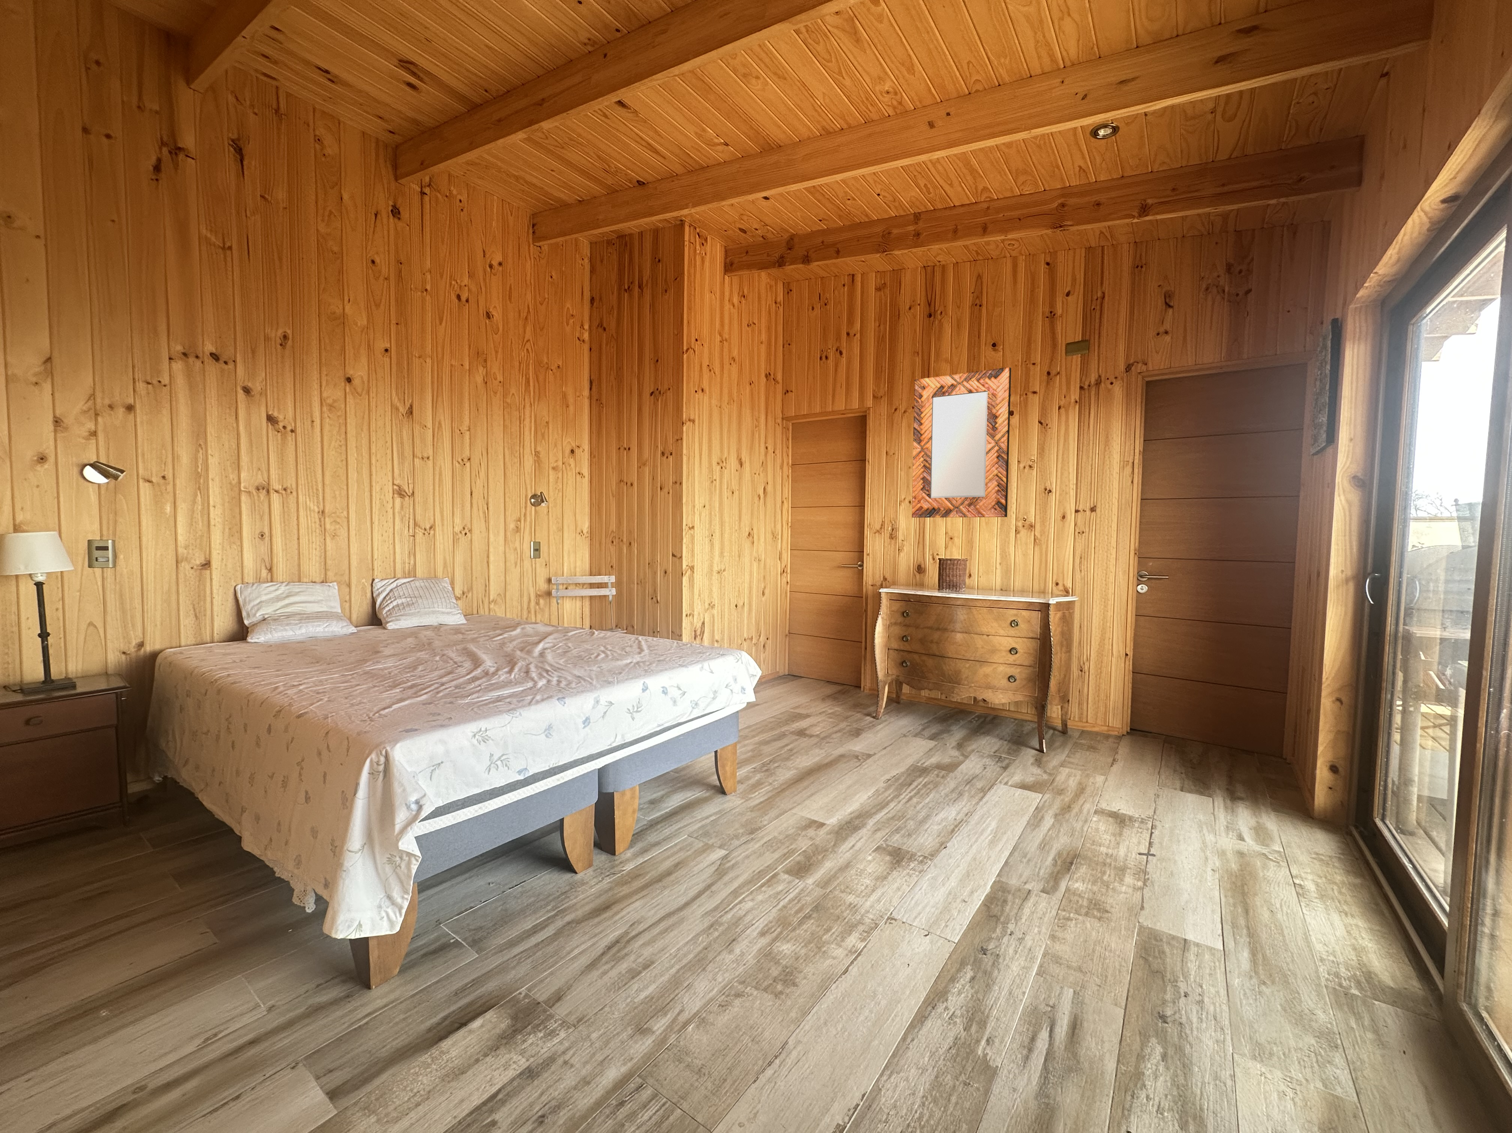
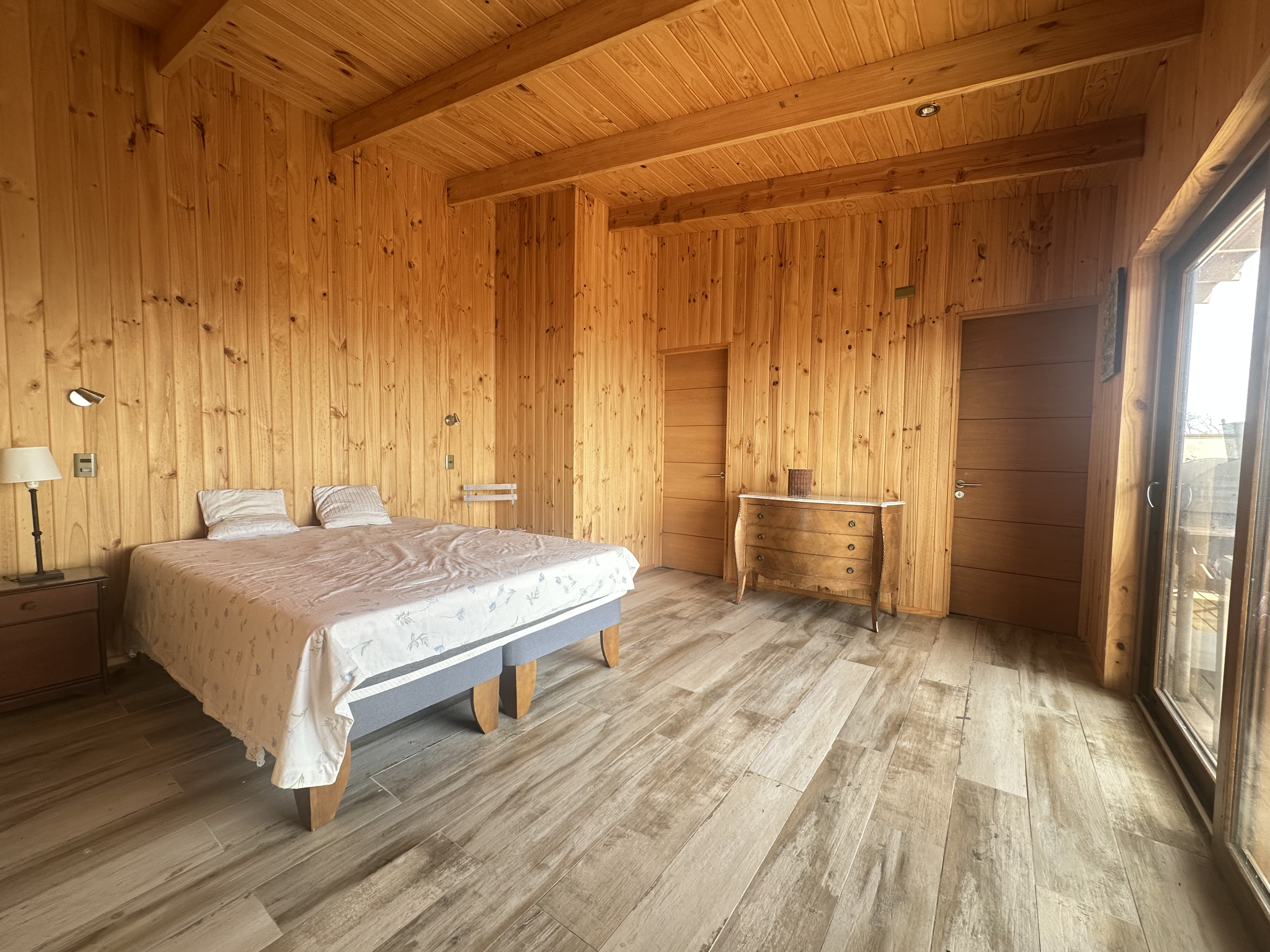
- home mirror (958, 446)
